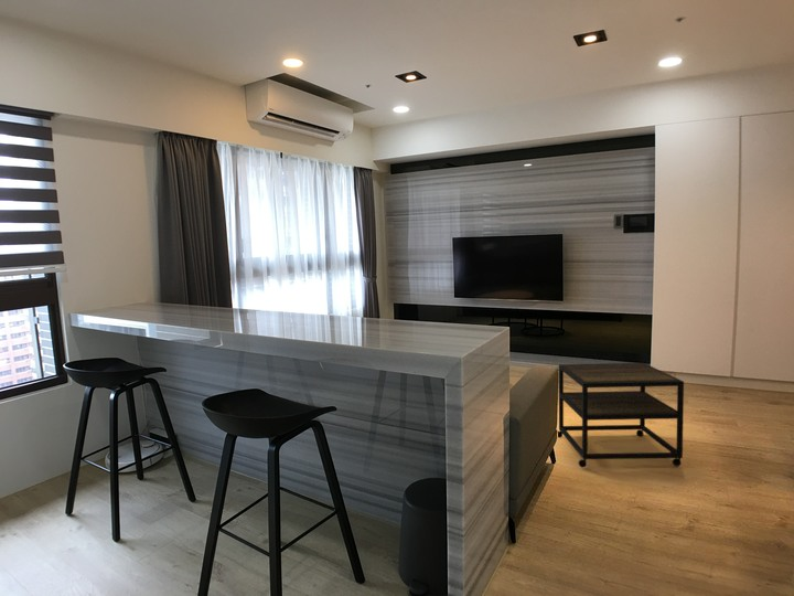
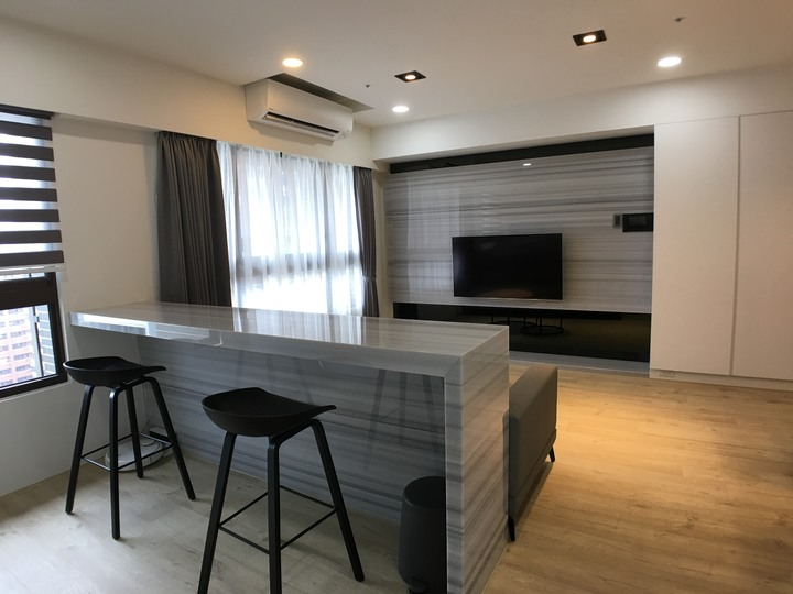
- side table (613, 411)
